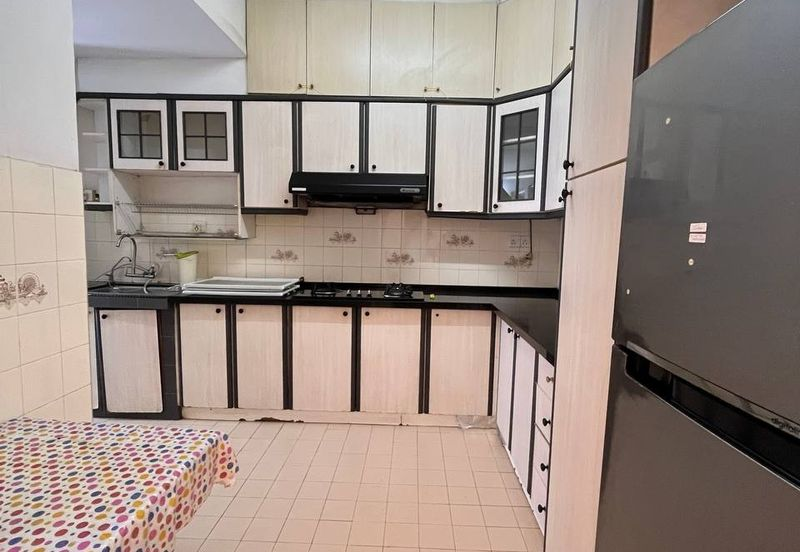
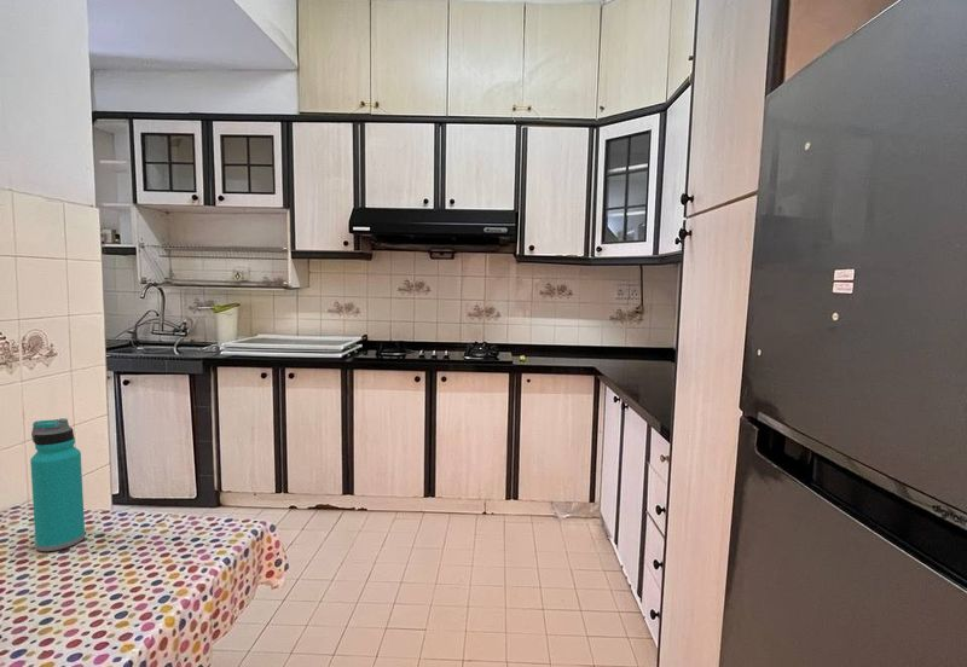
+ water bottle (57, 481)
